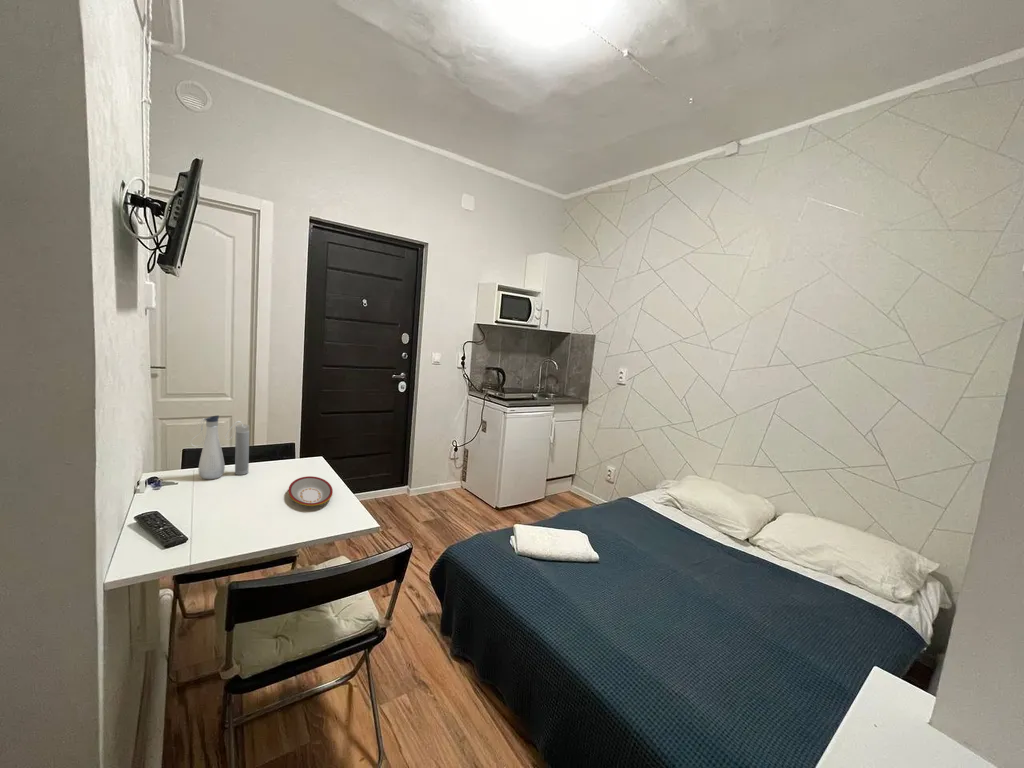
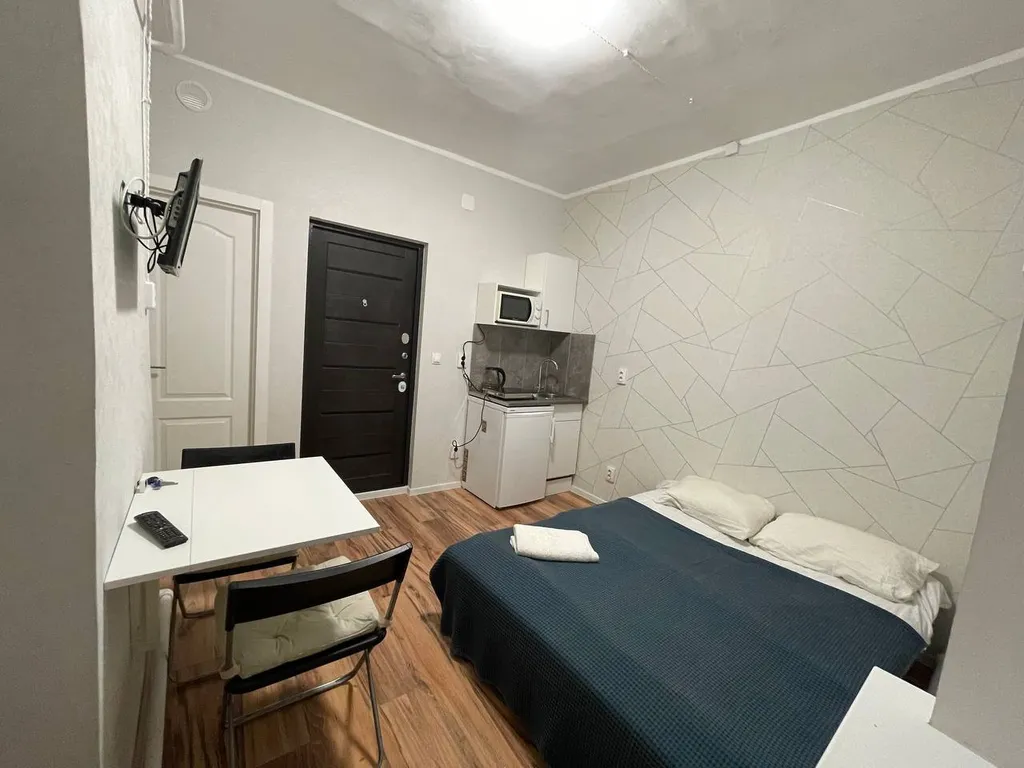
- water bottle (220, 446)
- plate (310, 492)
